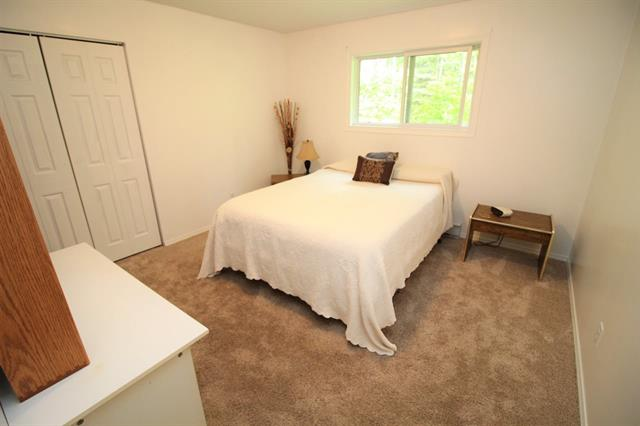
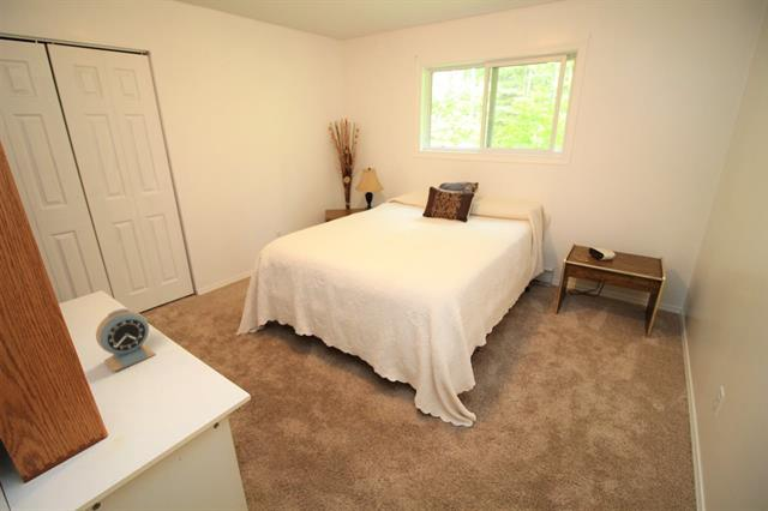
+ alarm clock (124, 335)
